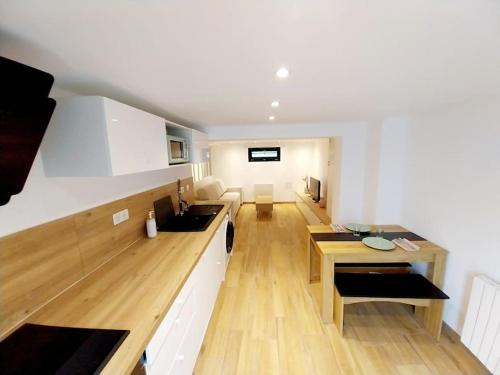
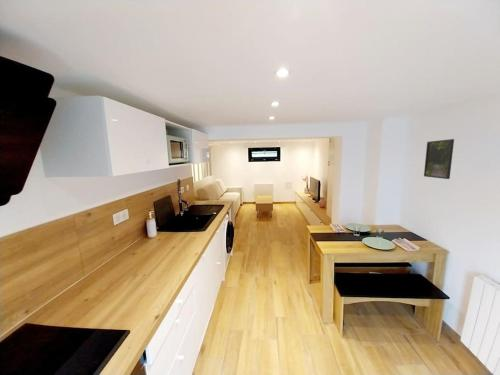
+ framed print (437, 159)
